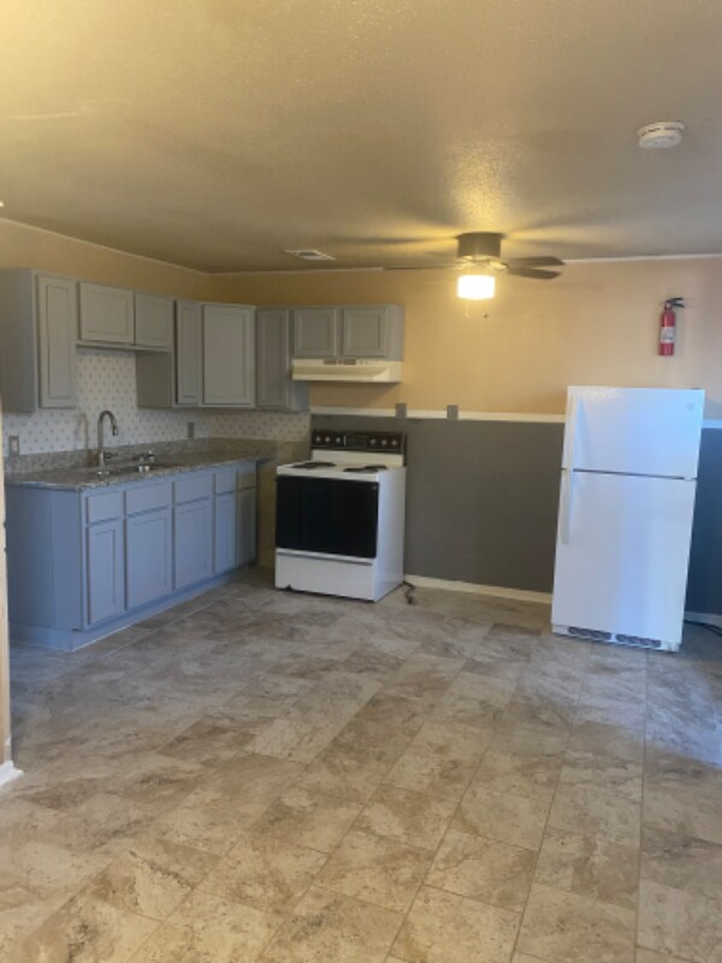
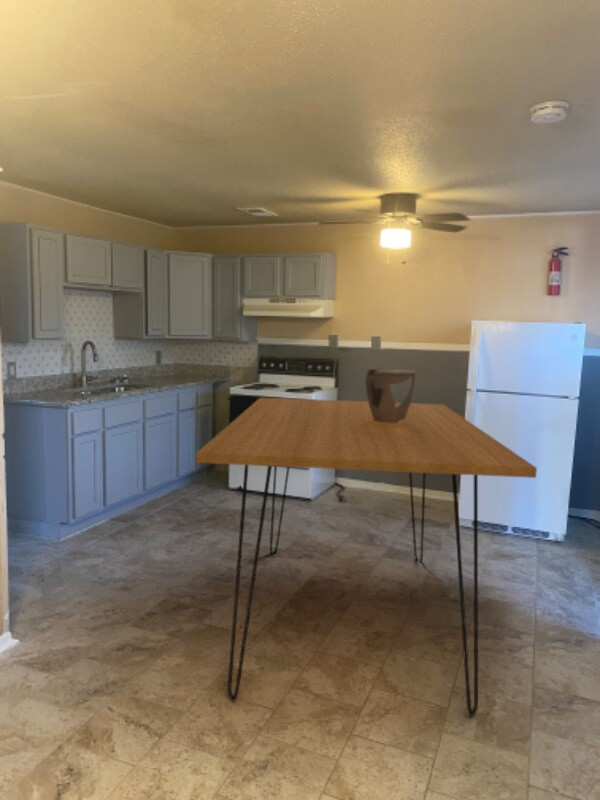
+ dining table (351, 469)
+ decorative bowl (388, 394)
